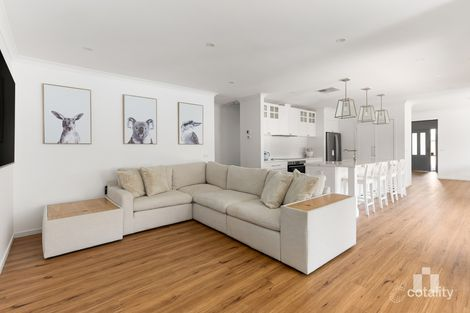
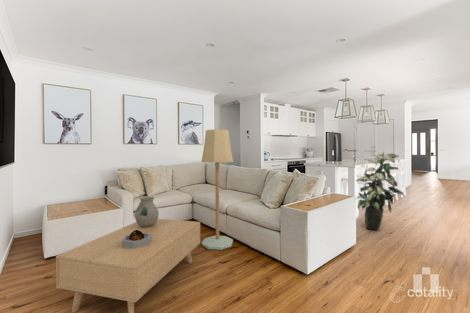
+ decorative bowl (137, 236)
+ floor lamp (217, 187)
+ indoor plant (375, 189)
+ coffee table (141, 259)
+ vase (146, 211)
